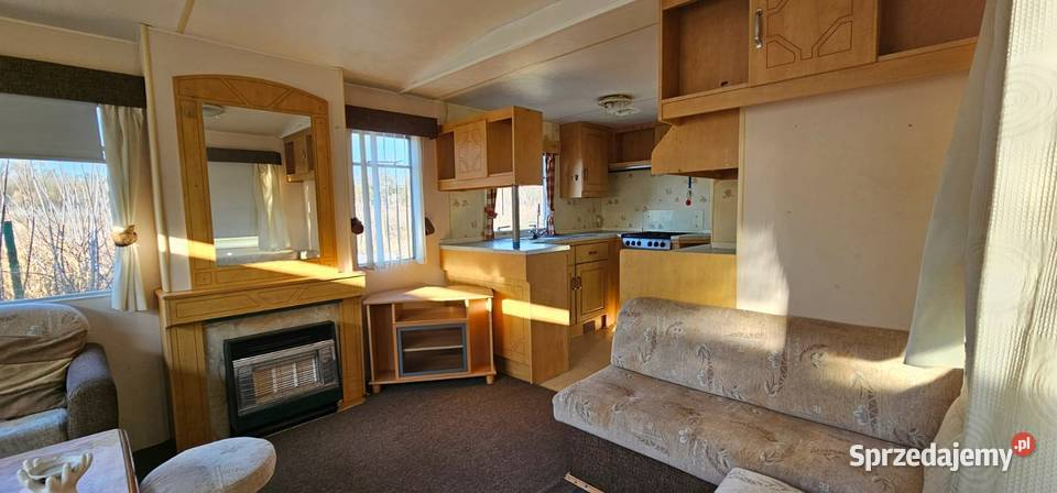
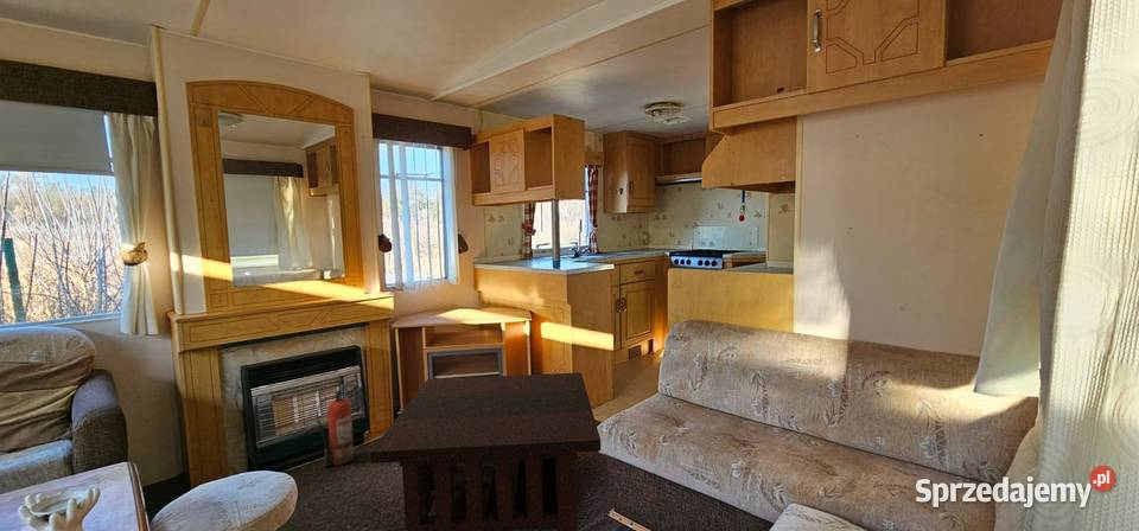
+ fire extinguisher (337, 423)
+ coffee table (499, 448)
